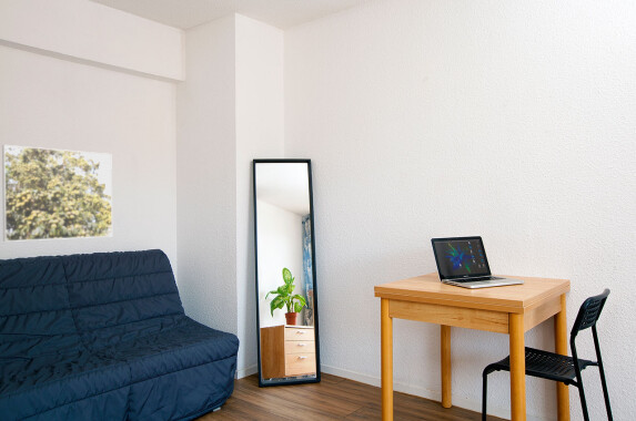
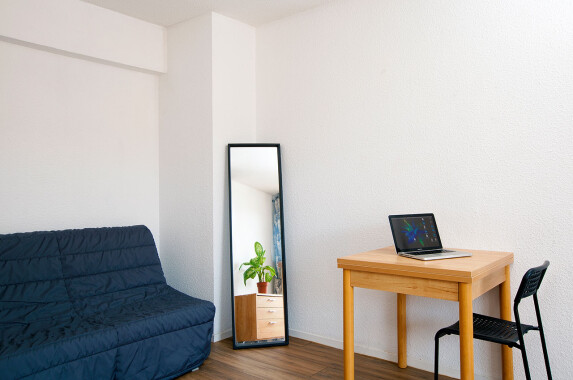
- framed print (61, 194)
